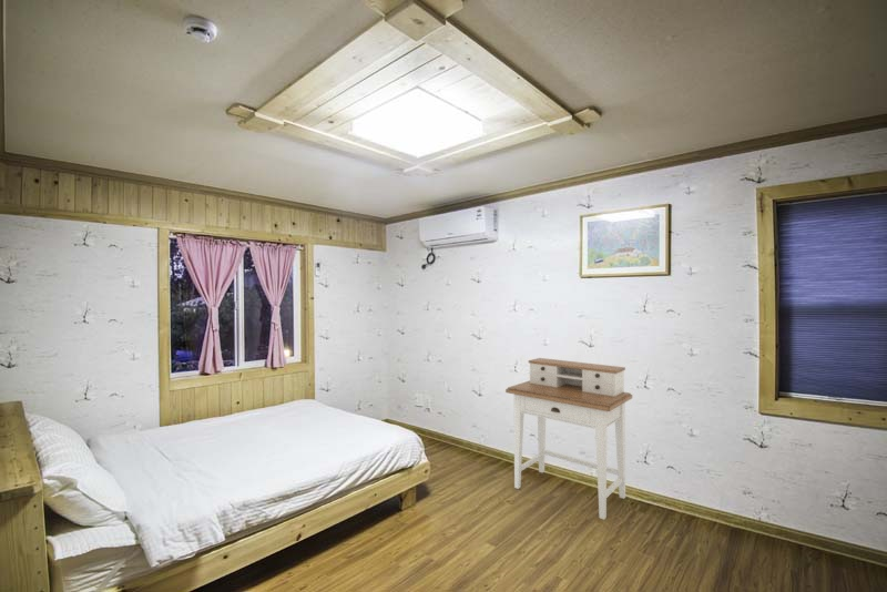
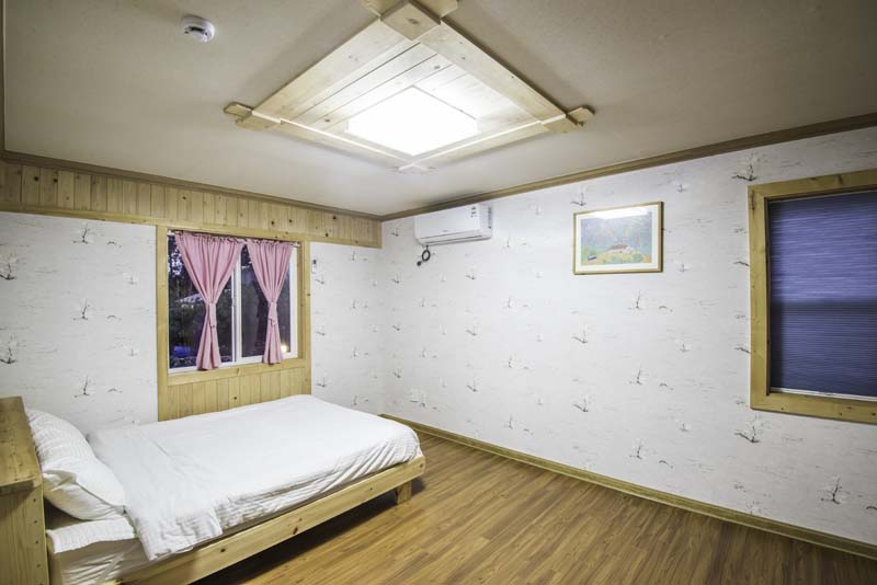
- desk (568, 422)
